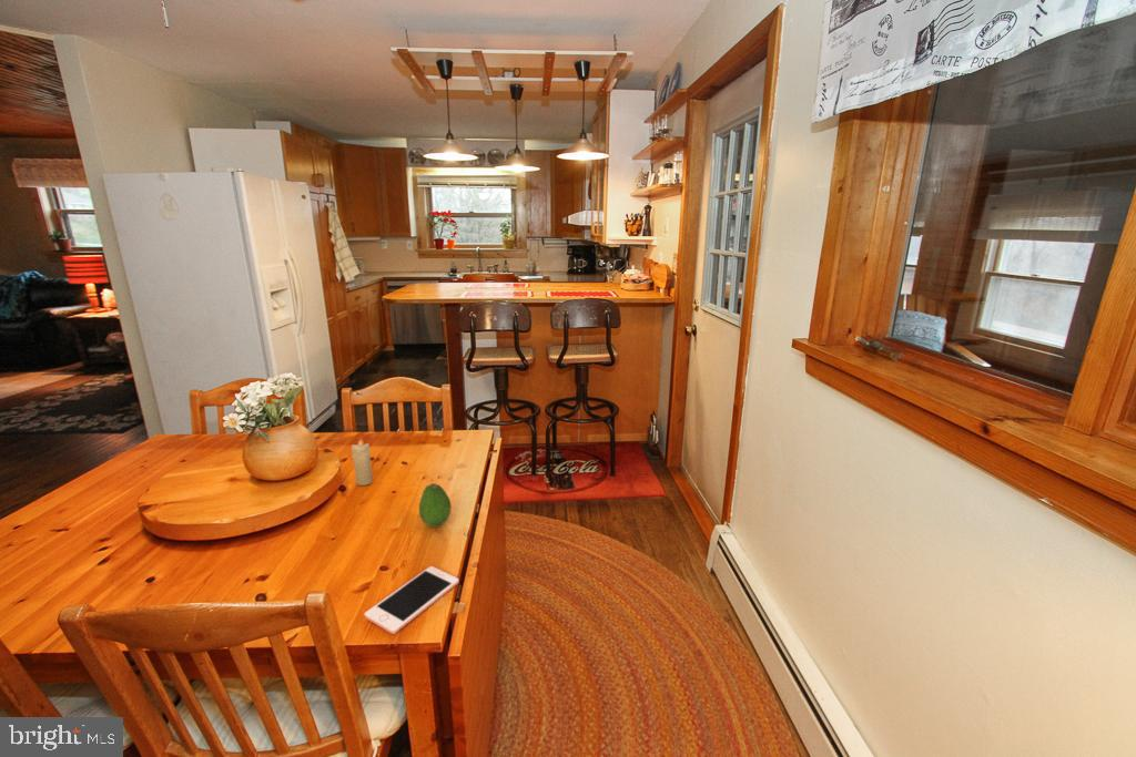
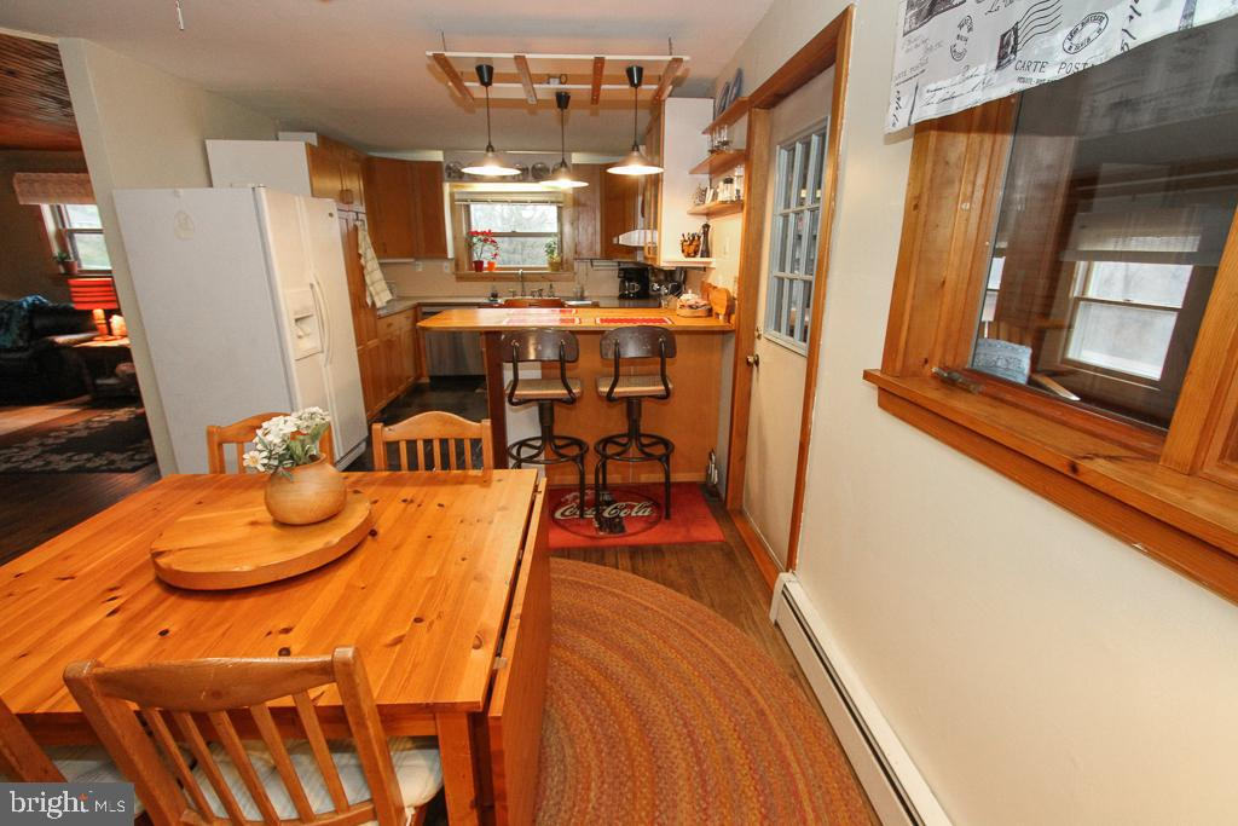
- fruit (435, 503)
- cell phone (414, 596)
- candle (362, 459)
